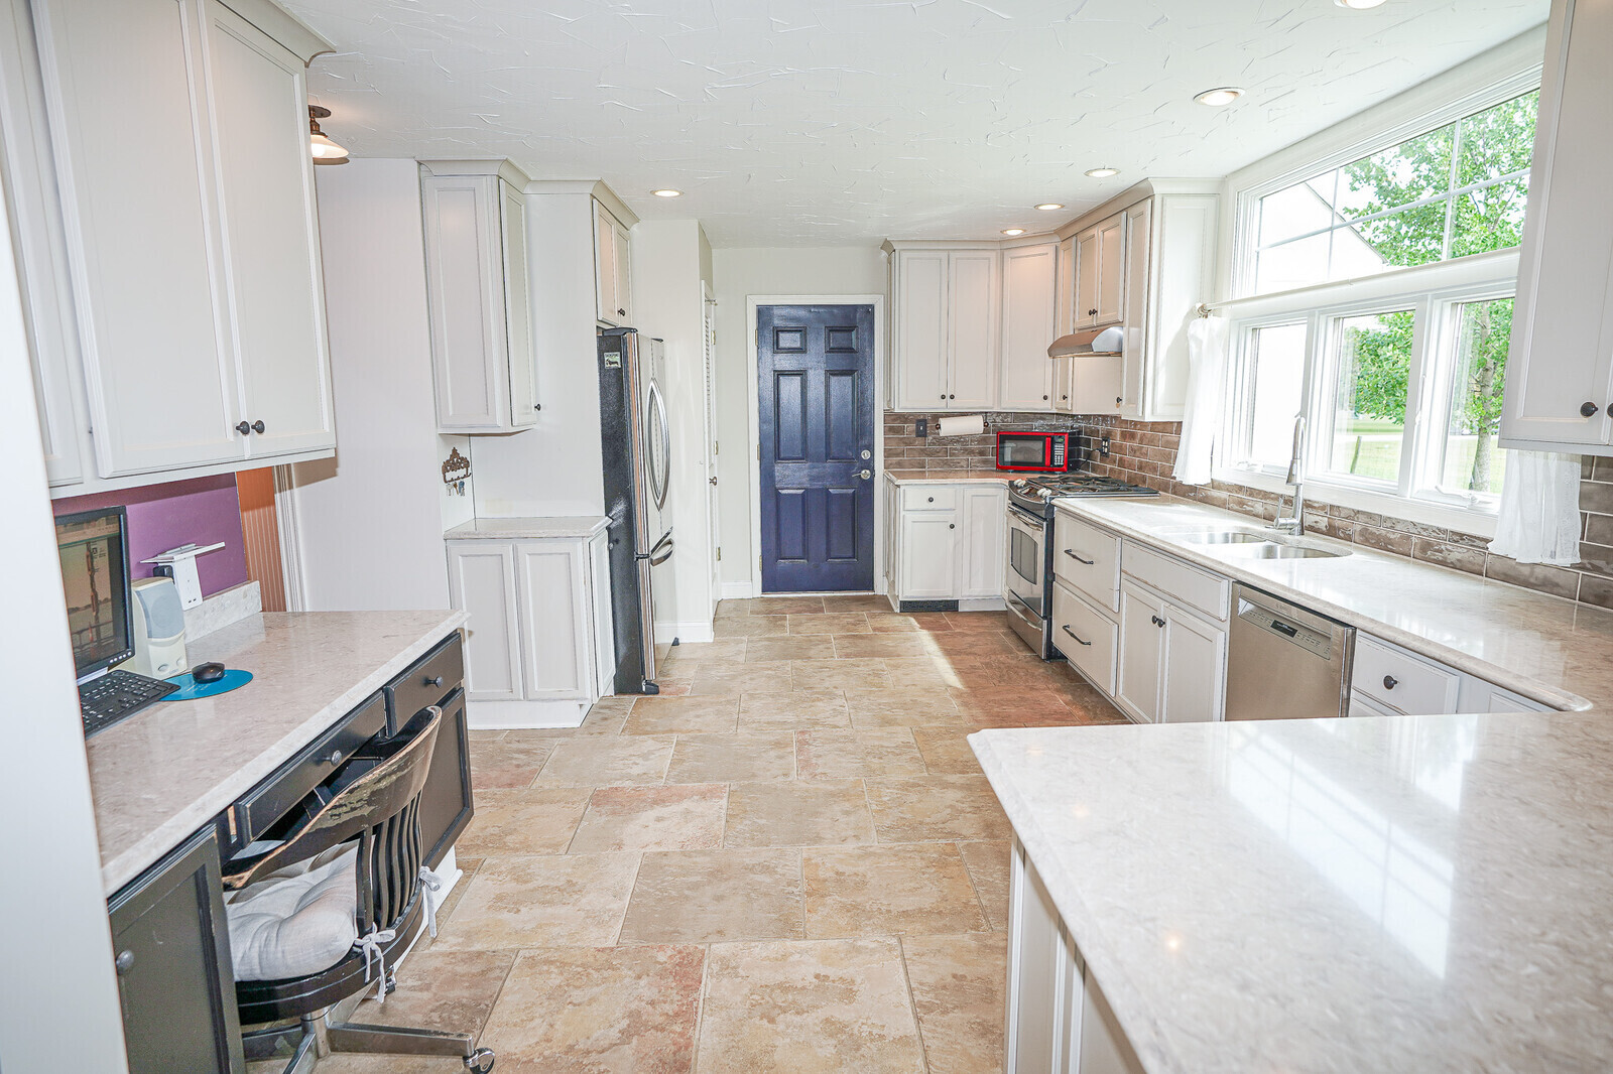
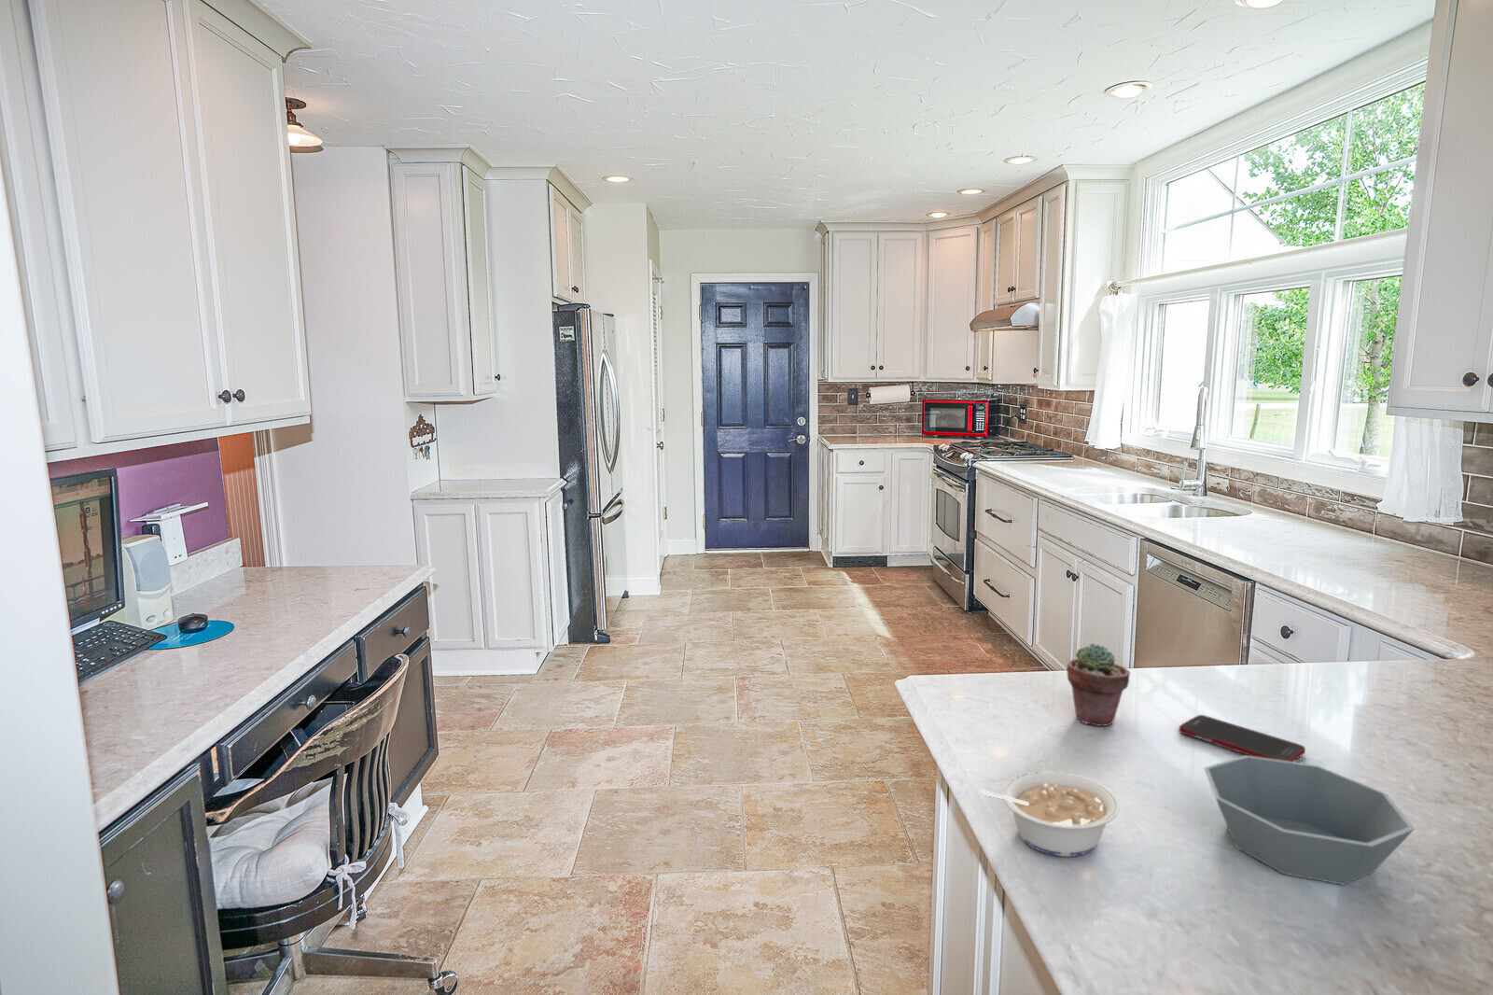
+ potted succulent (1097, 682)
+ legume (1056, 814)
+ bowl (1299, 821)
+ cell phone (1239, 740)
